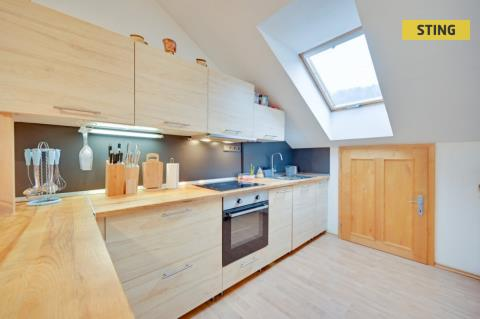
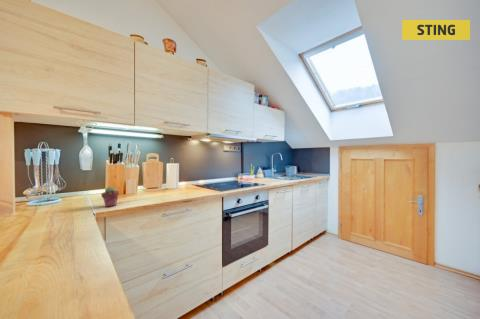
+ potted succulent (110, 196)
